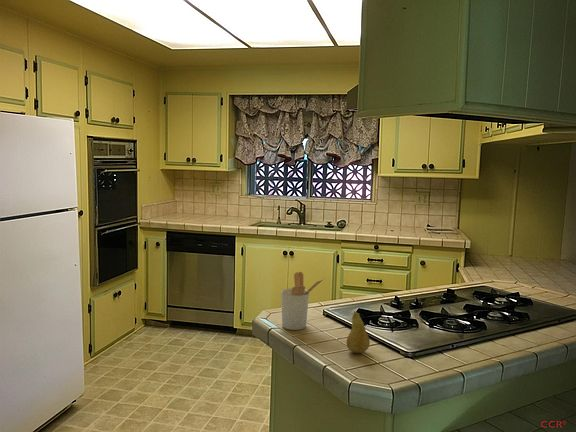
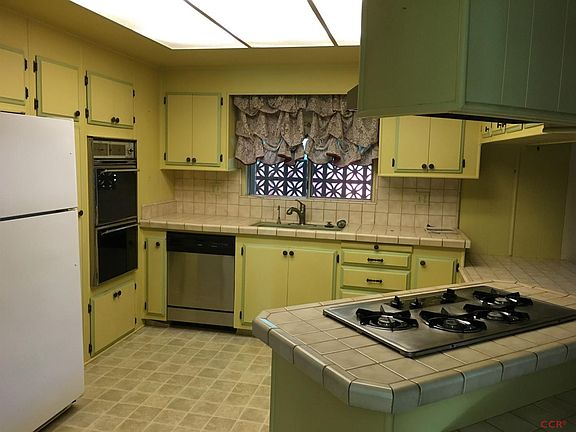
- fruit (358, 332)
- utensil holder (302, 301)
